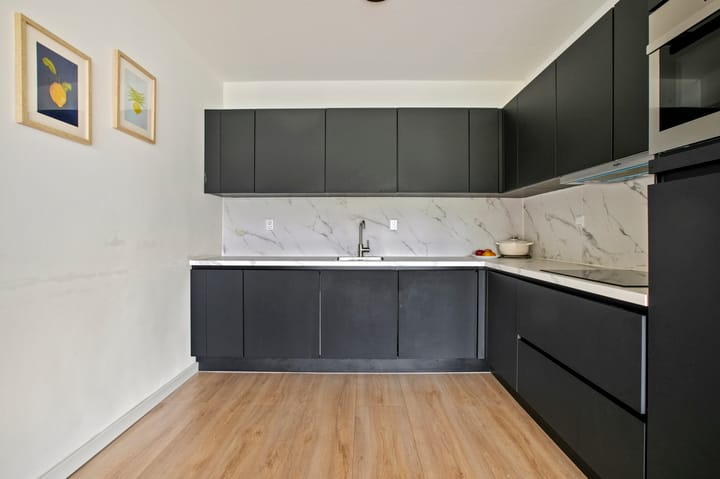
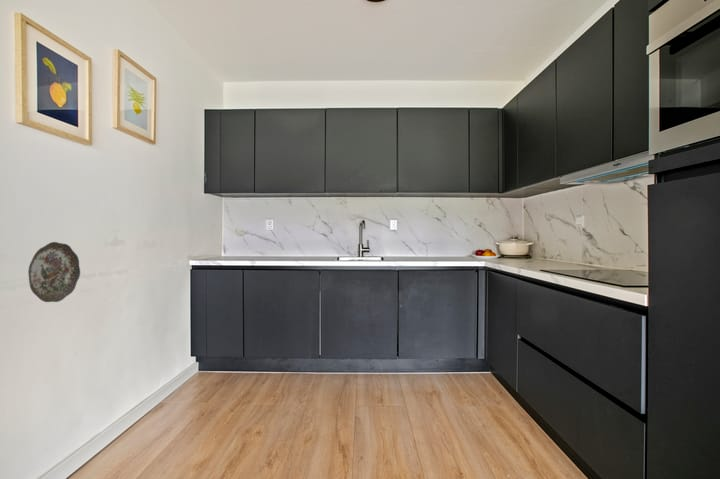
+ decorative plate (53, 272)
